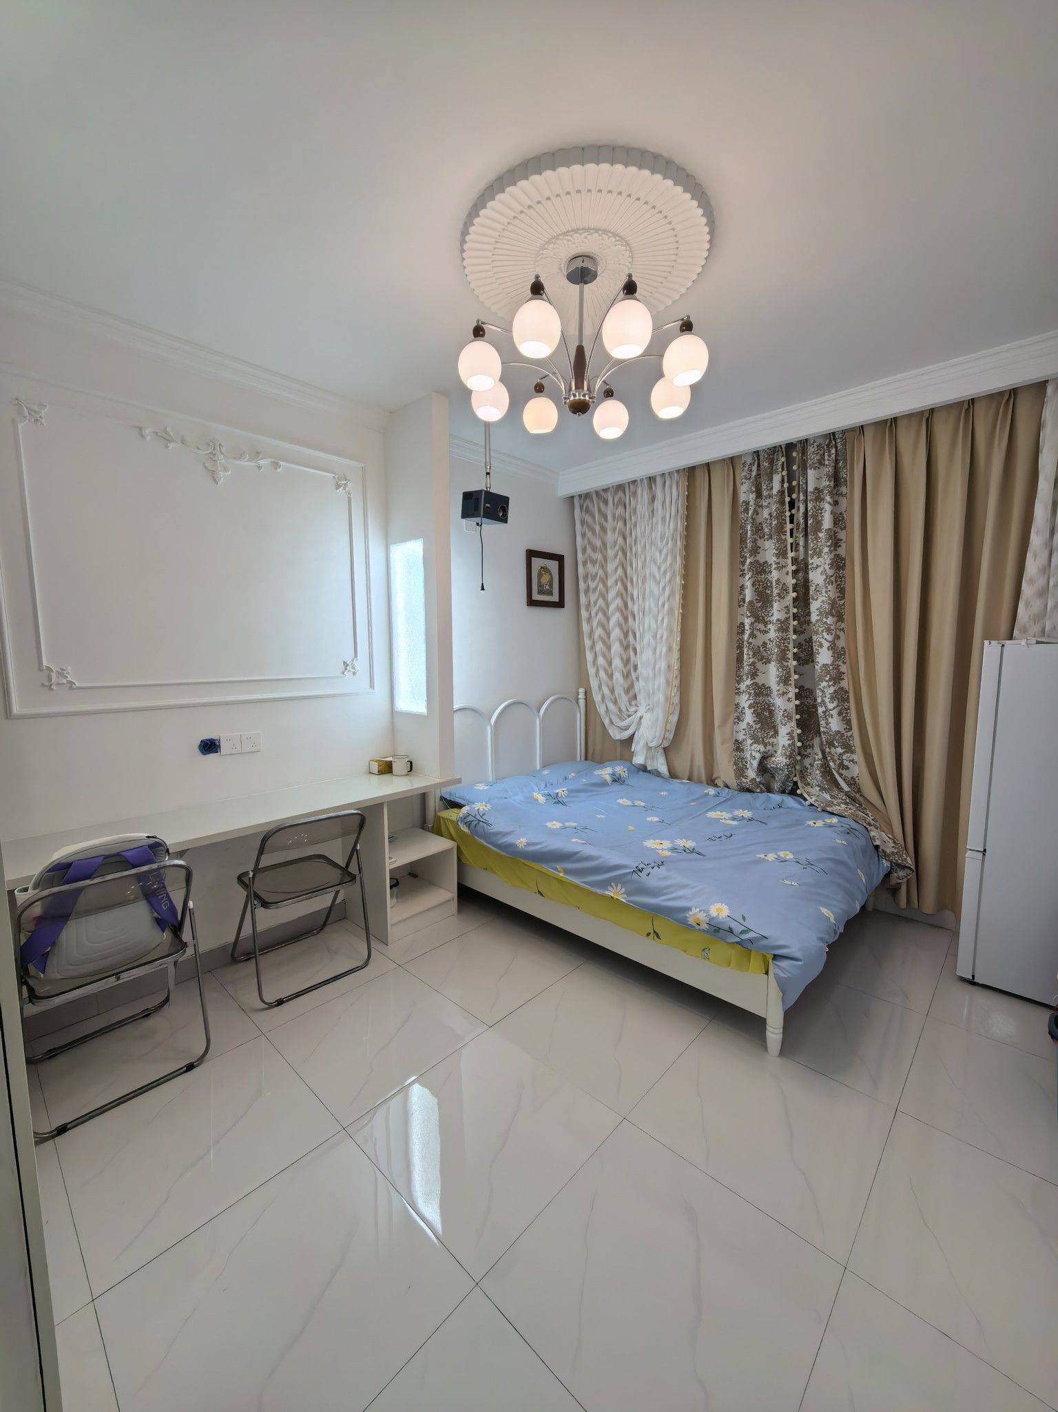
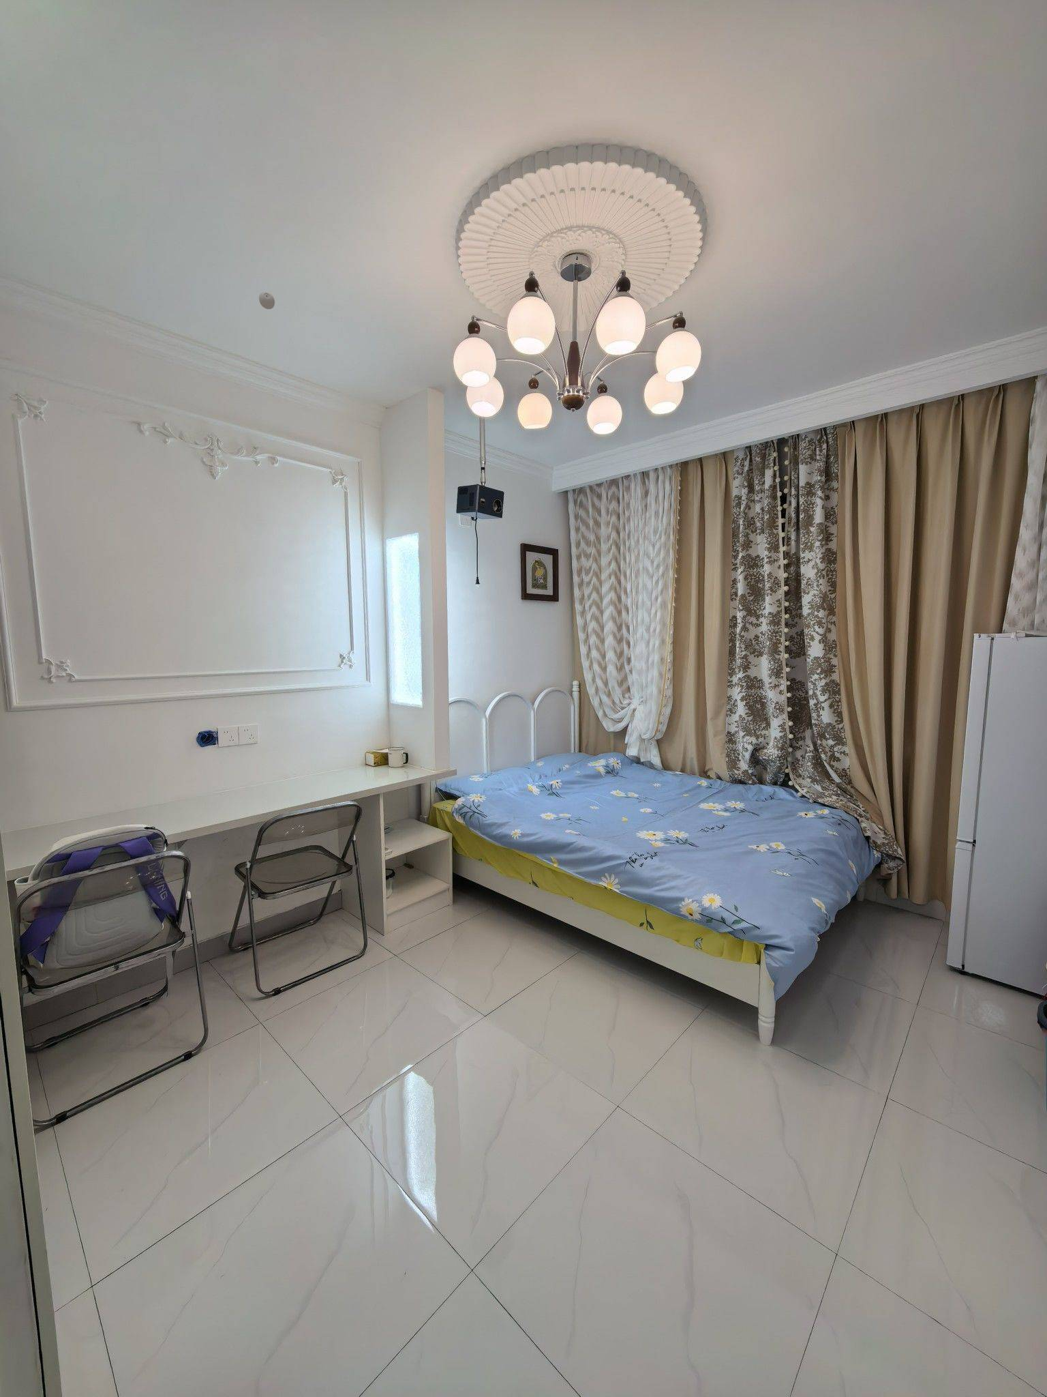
+ eyeball (266, 300)
